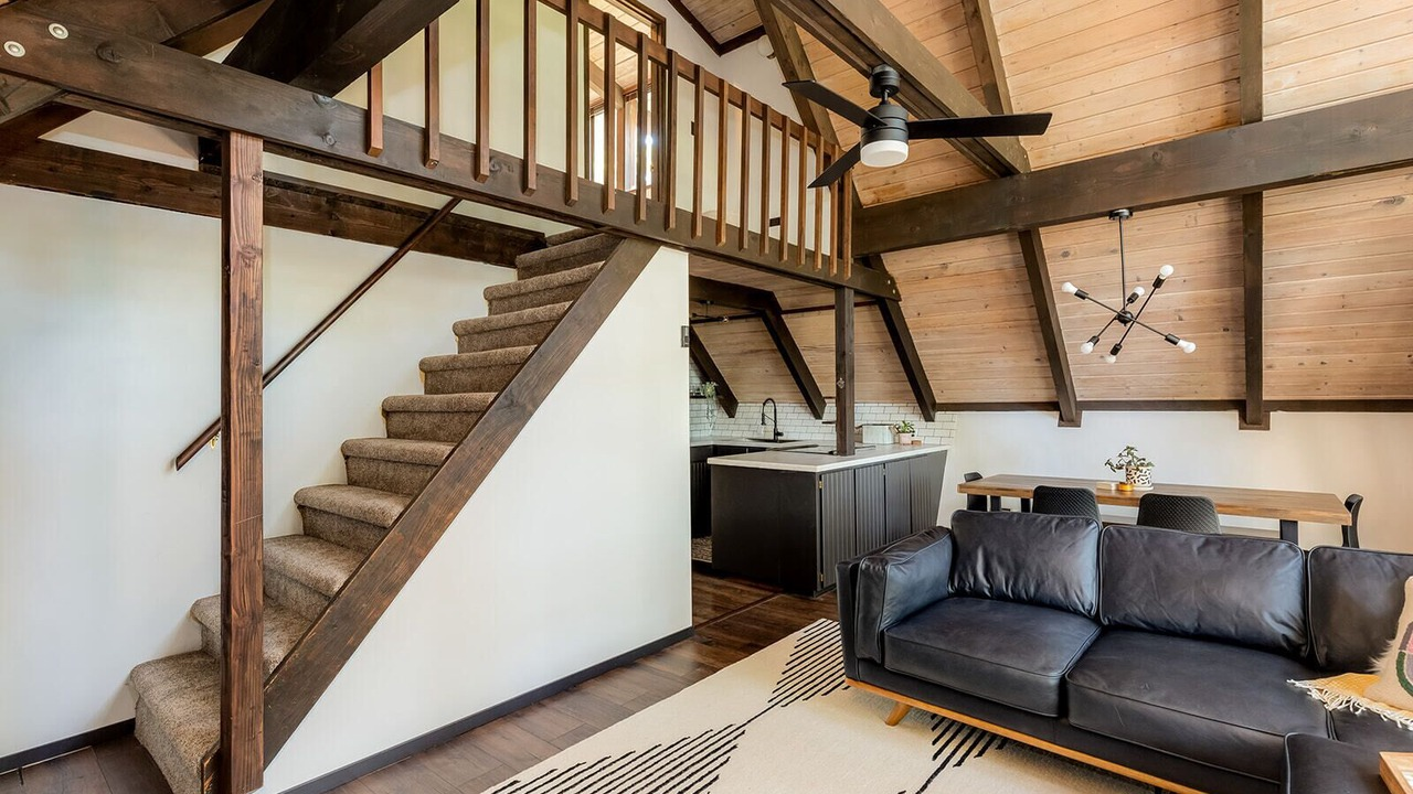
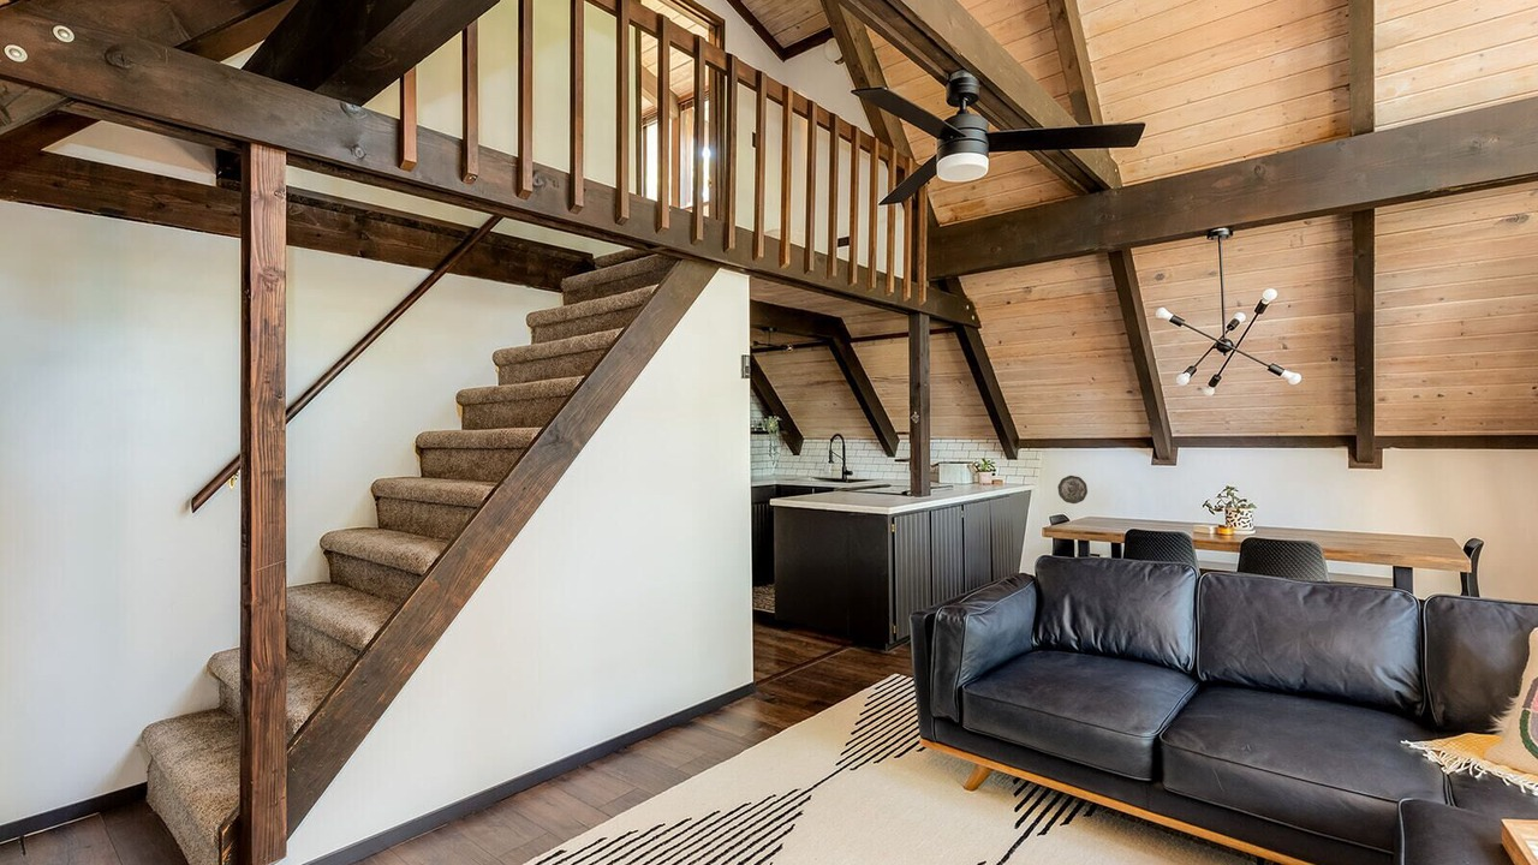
+ decorative plate (1072, 489)
